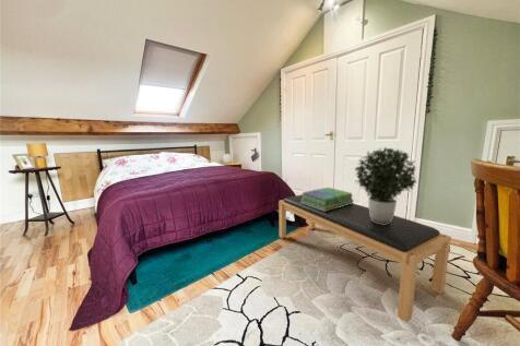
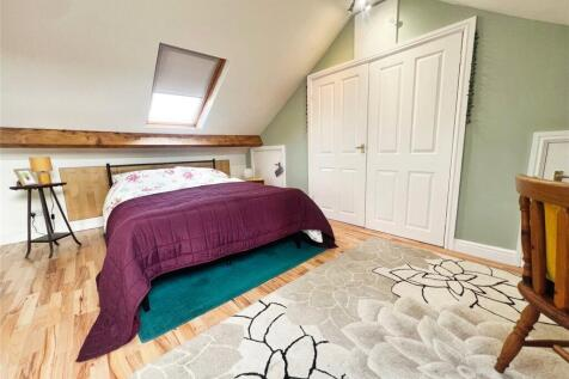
- stack of books (327, 198)
- potted plant (383, 184)
- bench (343, 234)
